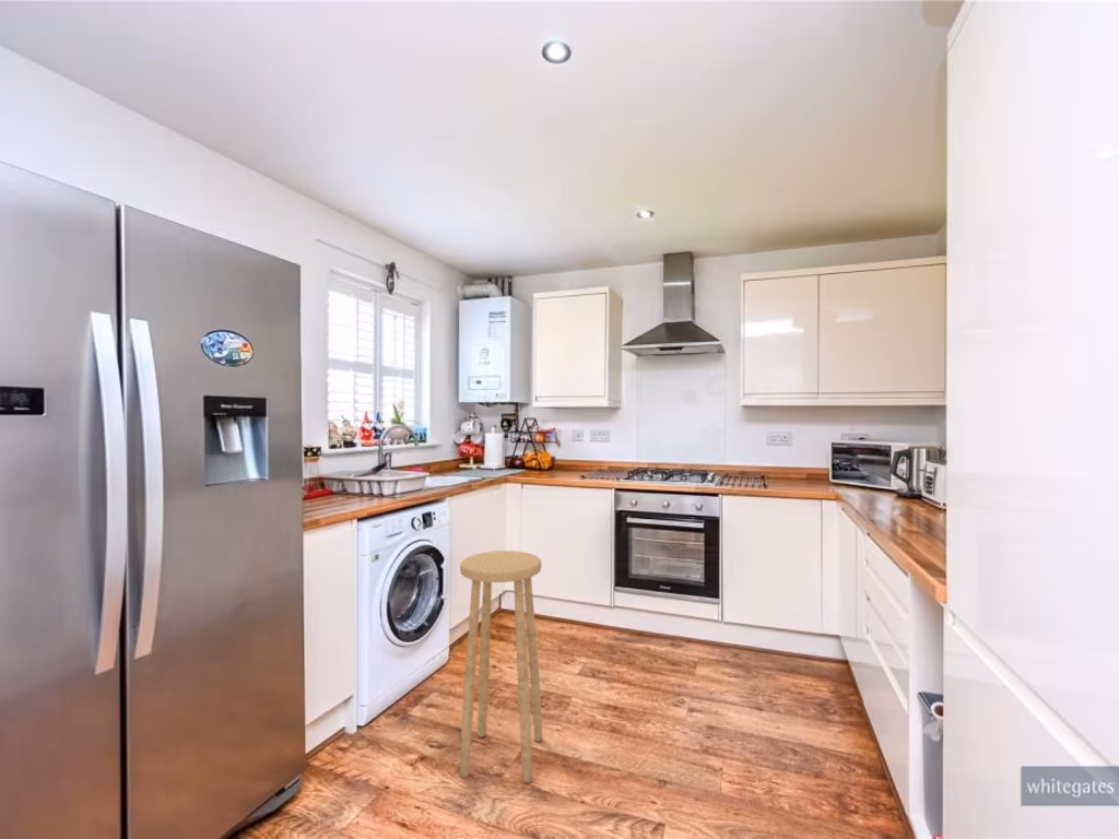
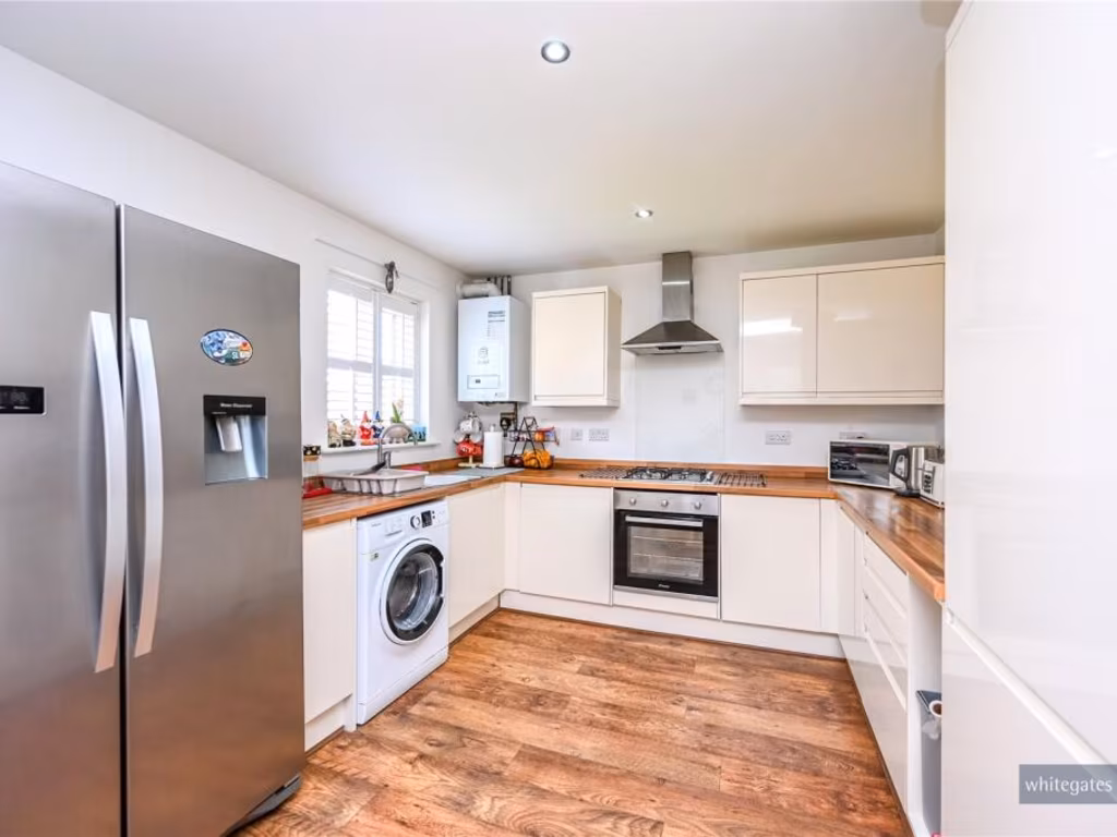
- stool (488, 658)
